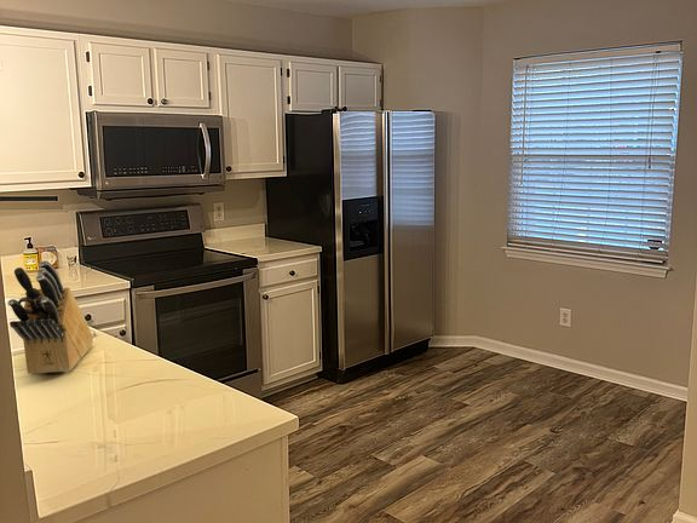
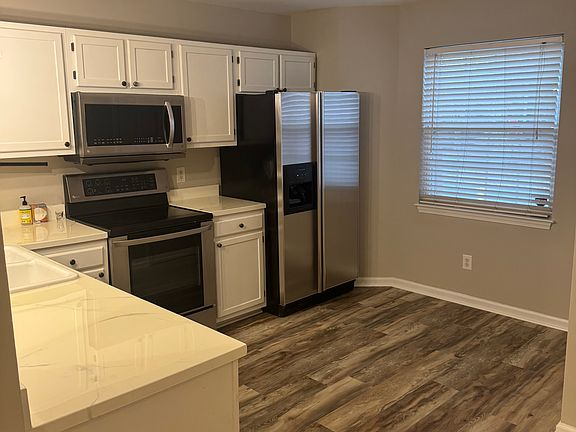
- knife block (52, 310)
